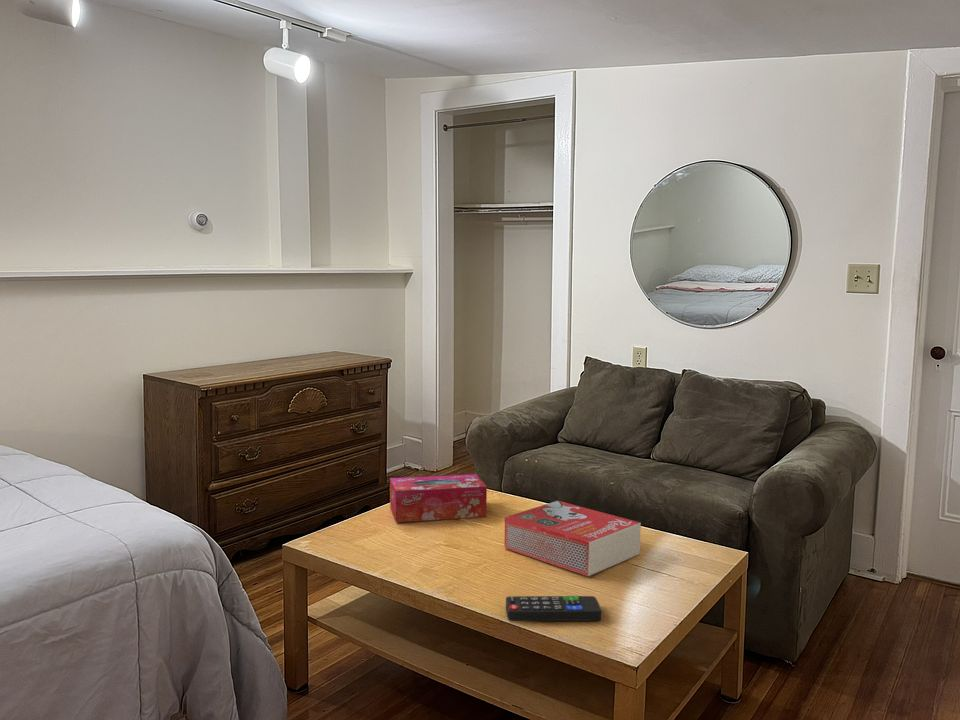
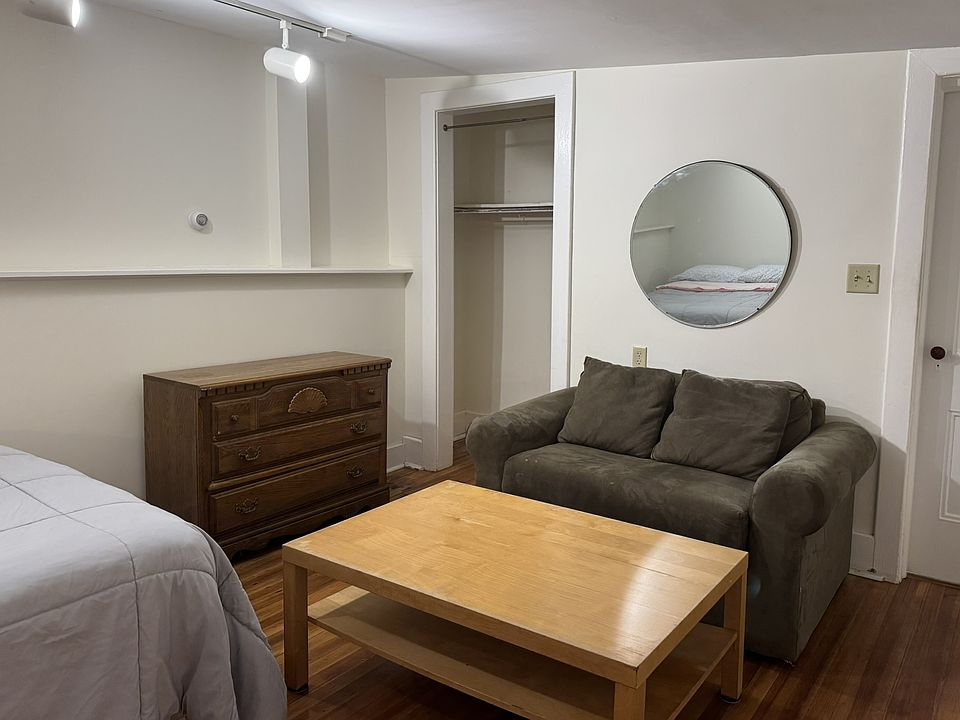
- tissue box (437, 497)
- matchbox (571, 535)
- remote control (552, 607)
